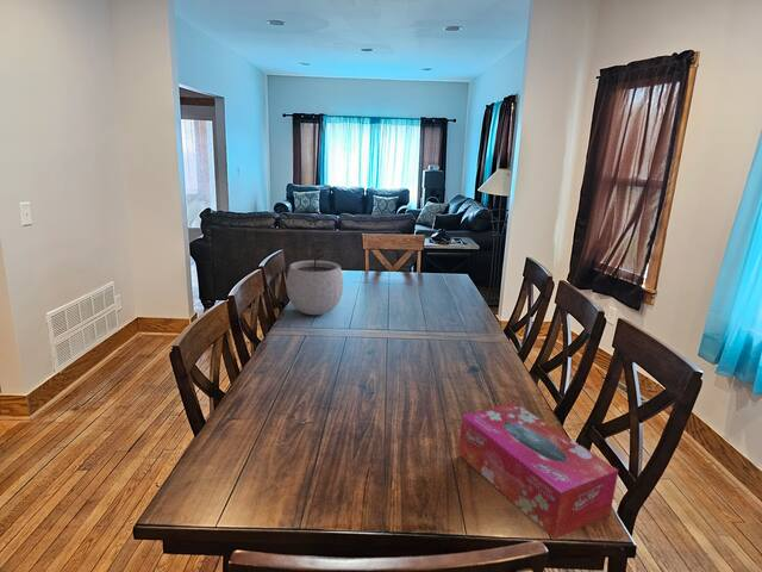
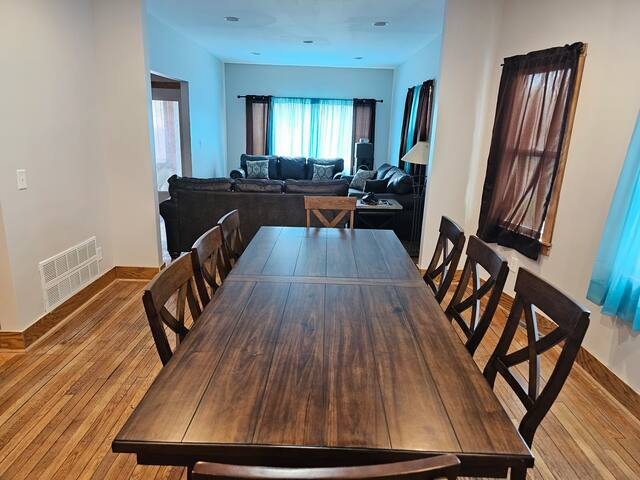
- tissue box (531, 461)
- plant pot (314, 279)
